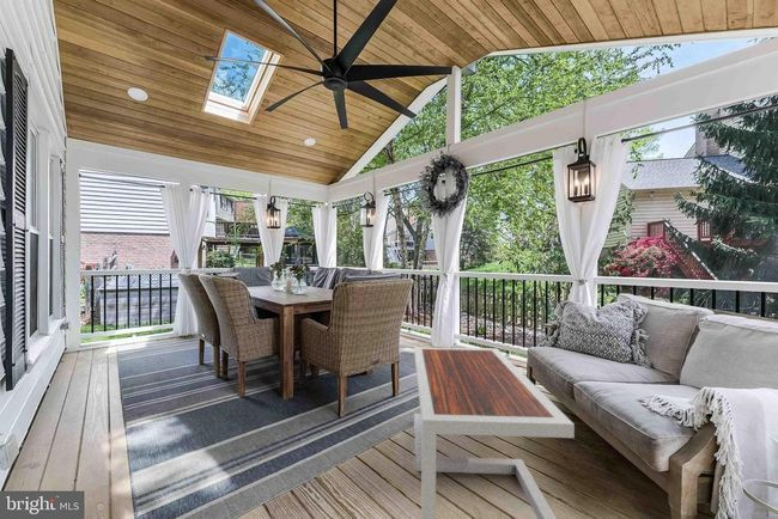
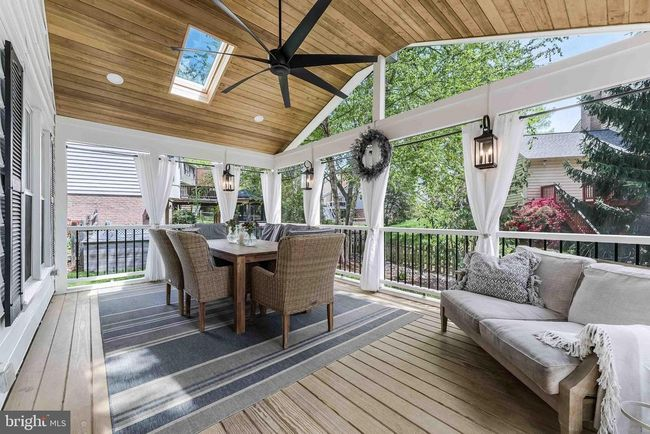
- coffee table (469, 421)
